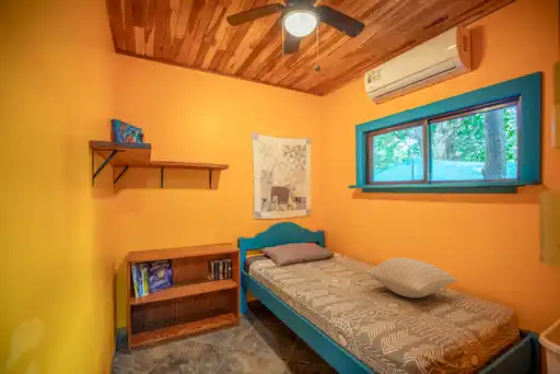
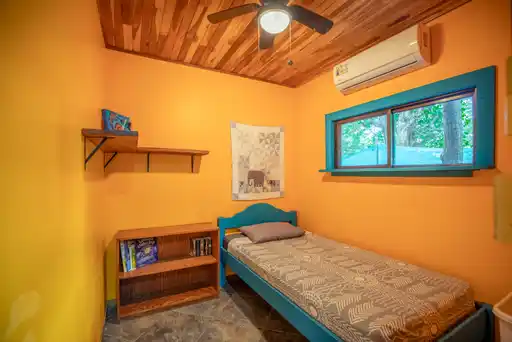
- pillow (409, 276)
